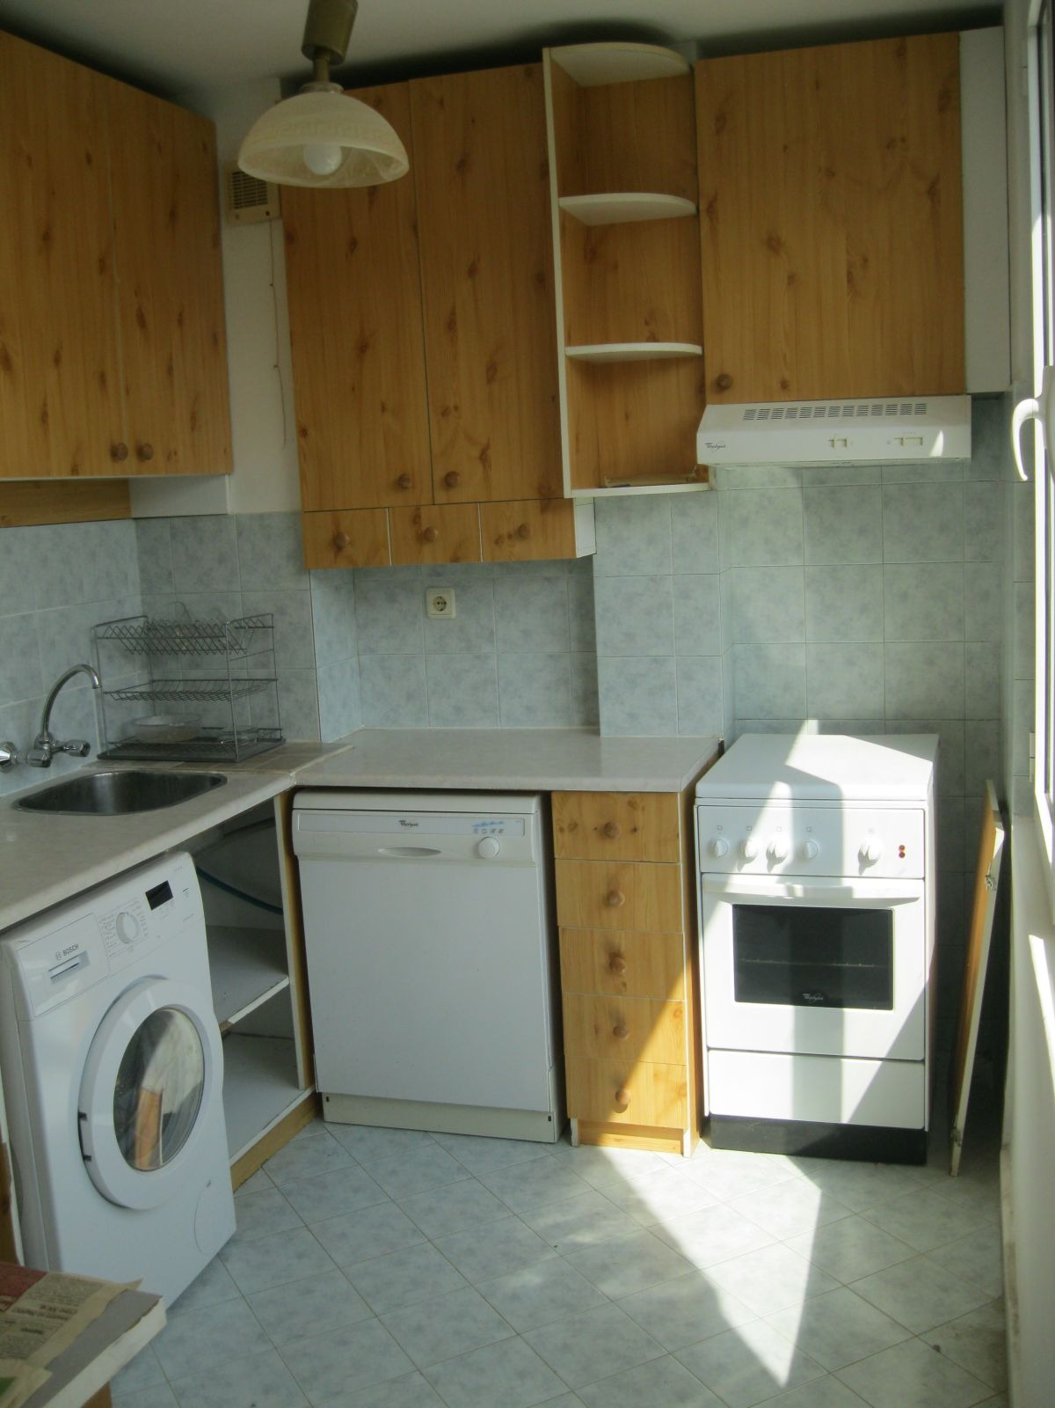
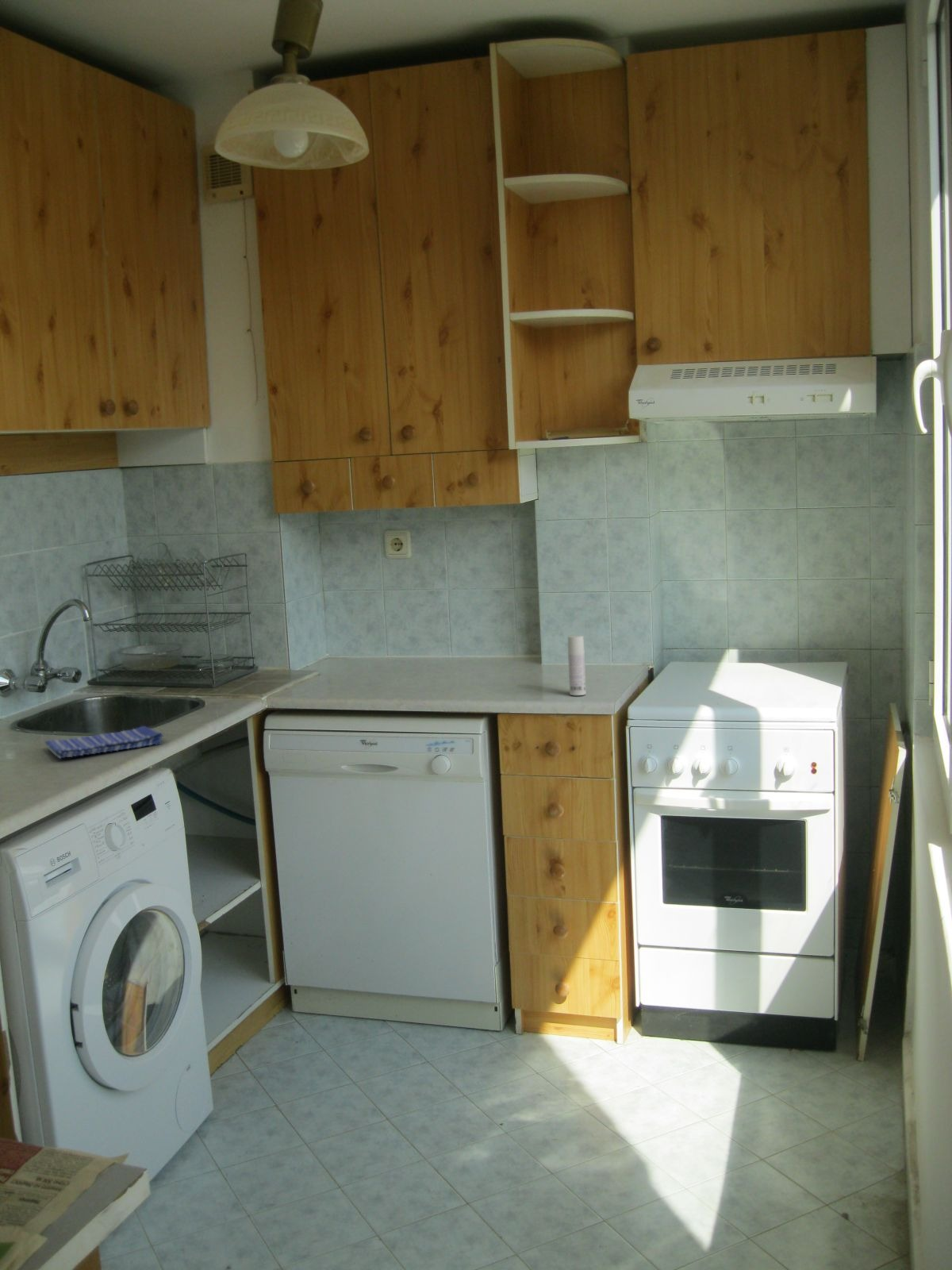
+ bottle (577, 665)
+ dish towel (104, 740)
